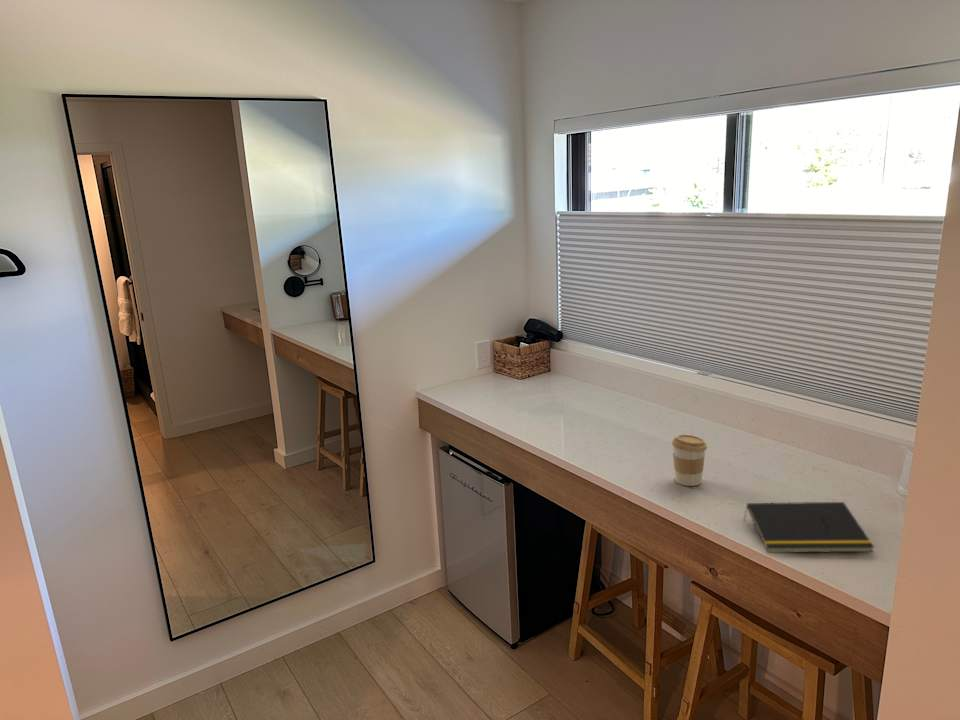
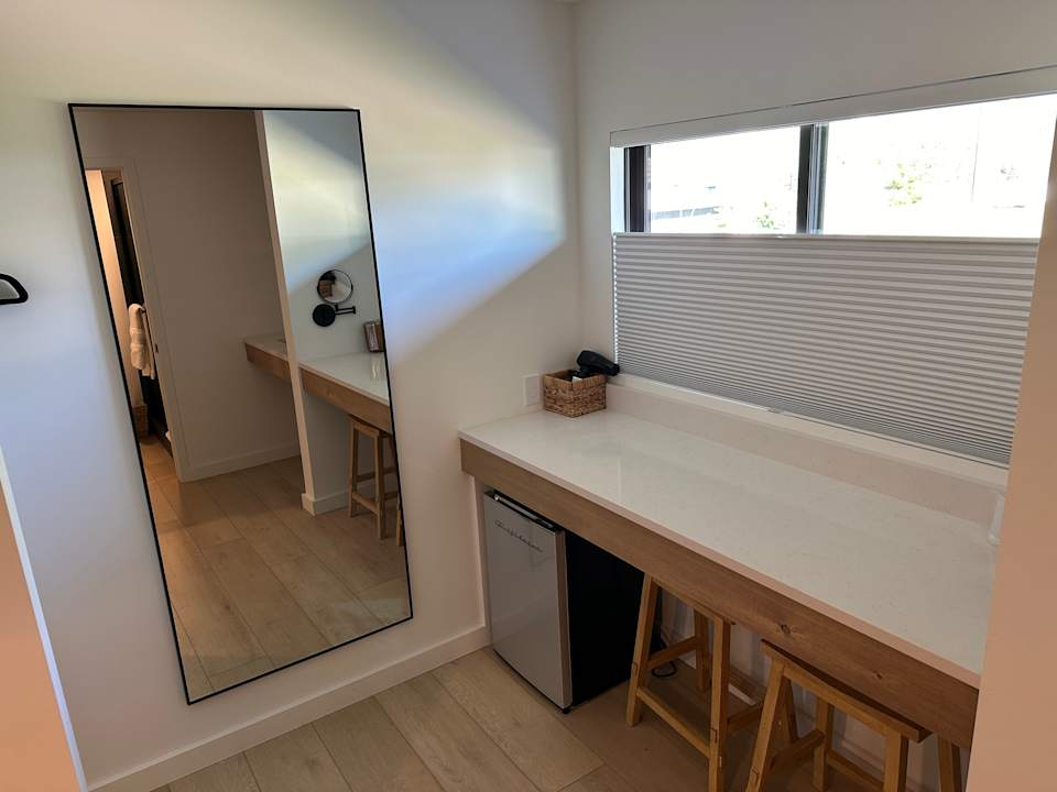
- coffee cup (689, 459)
- notepad (807, 526)
